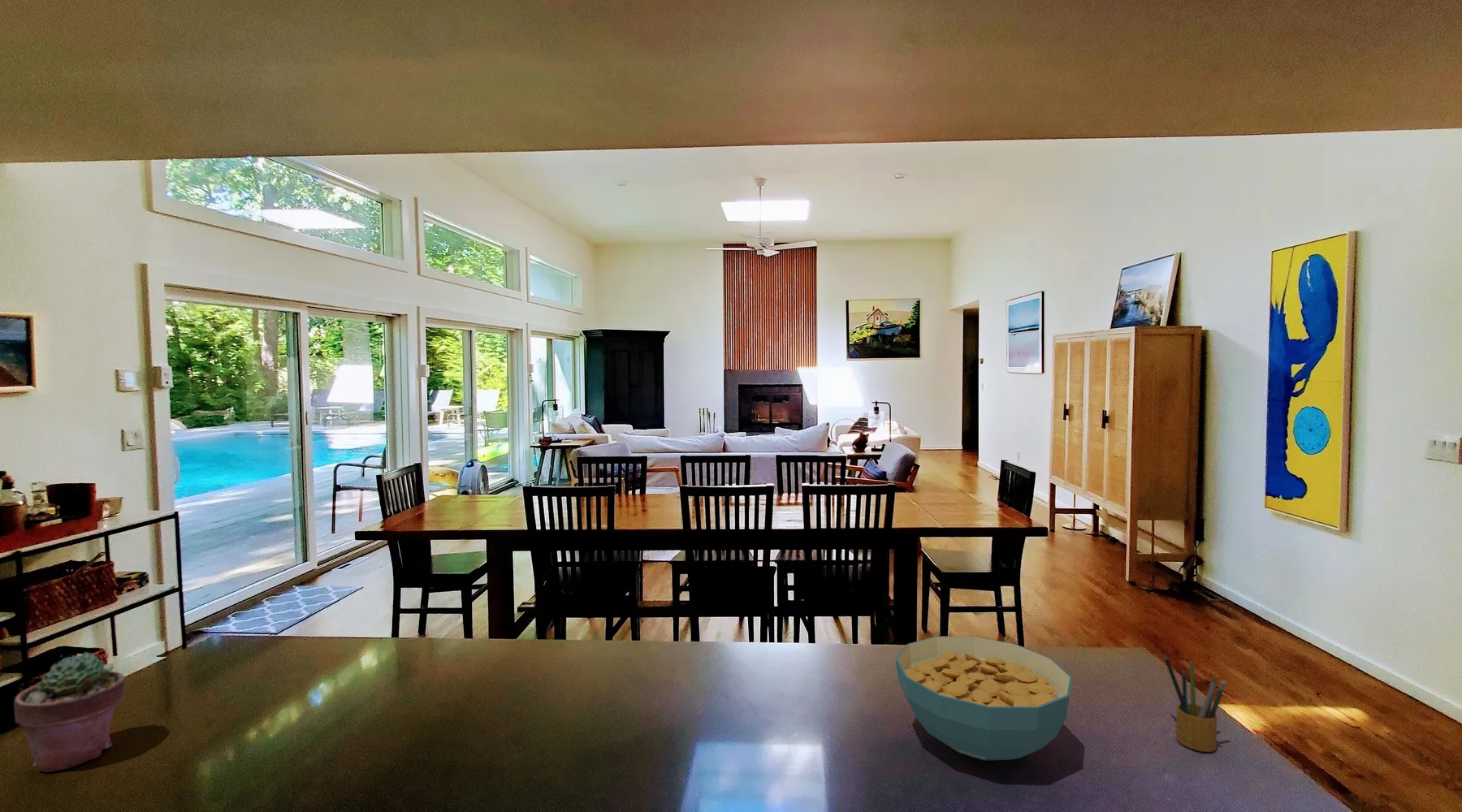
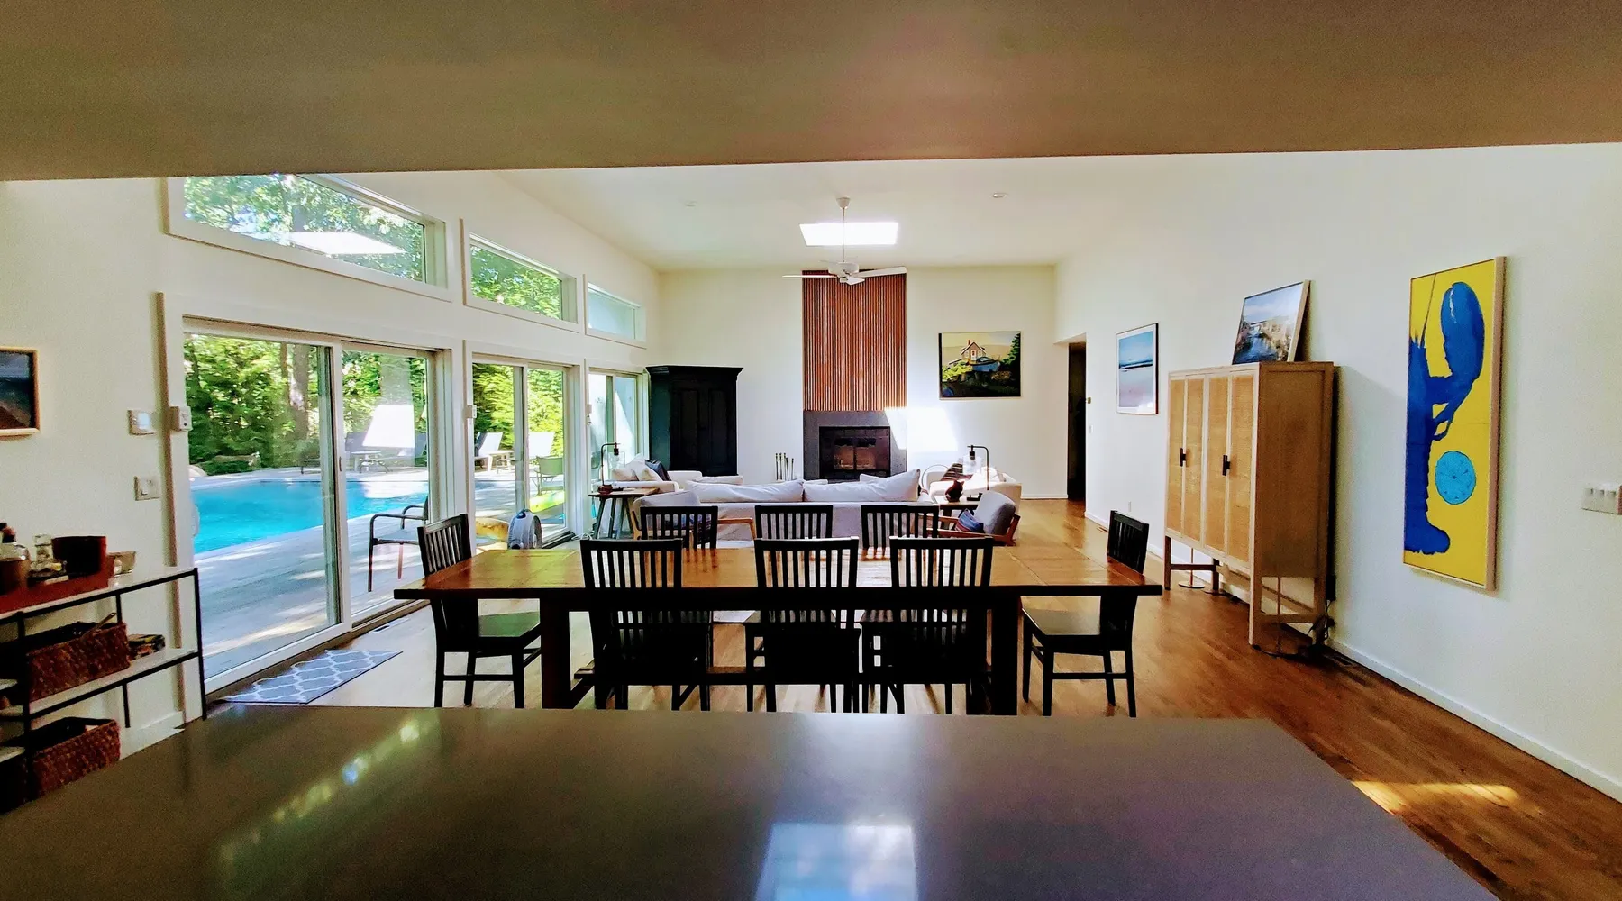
- potted succulent (71, 706)
- cereal bowl (980, 706)
- pencil box (1192, 702)
